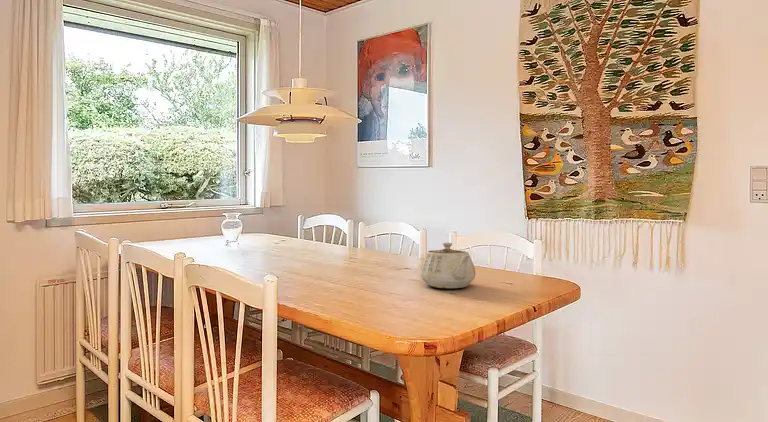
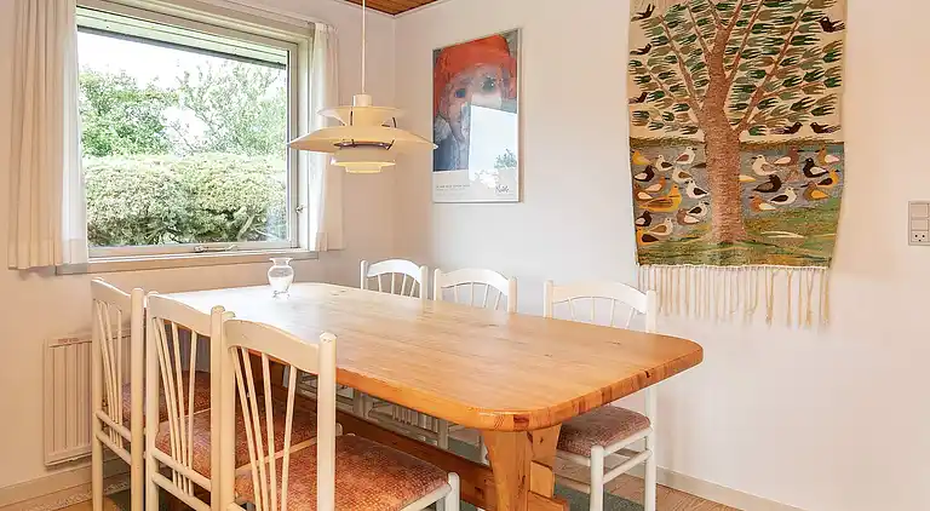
- teapot (448, 264)
